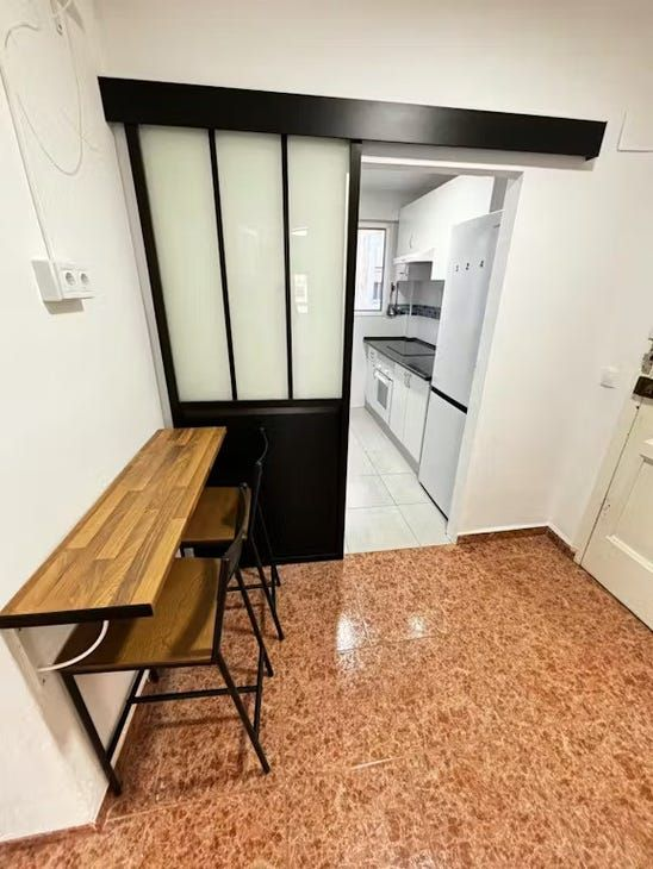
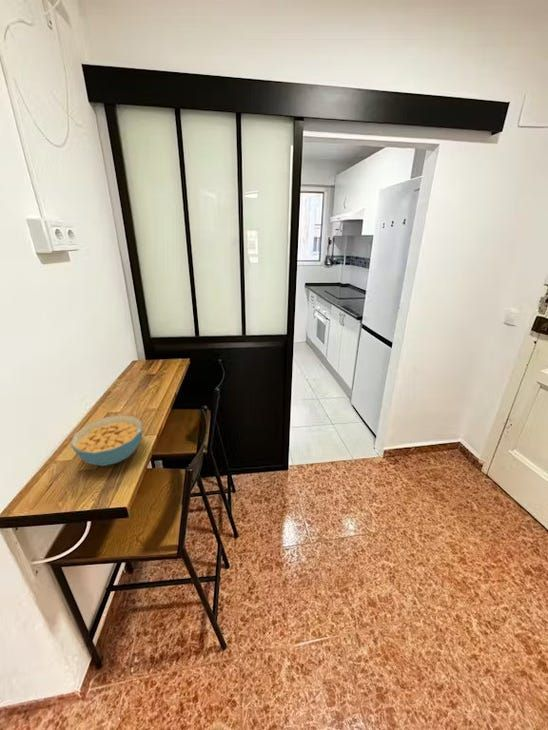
+ cereal bowl (111, 444)
